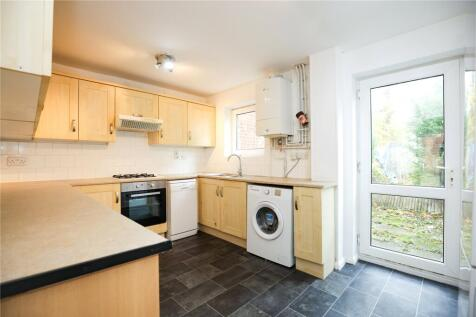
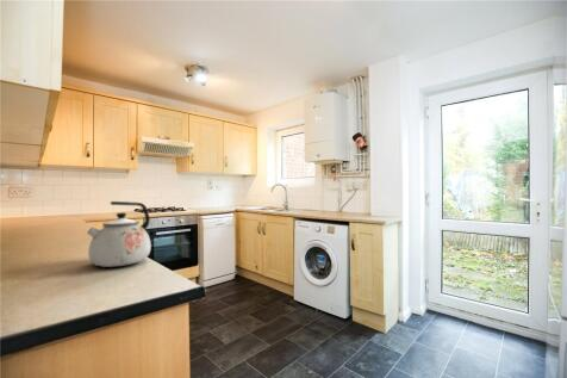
+ kettle (120, 231)
